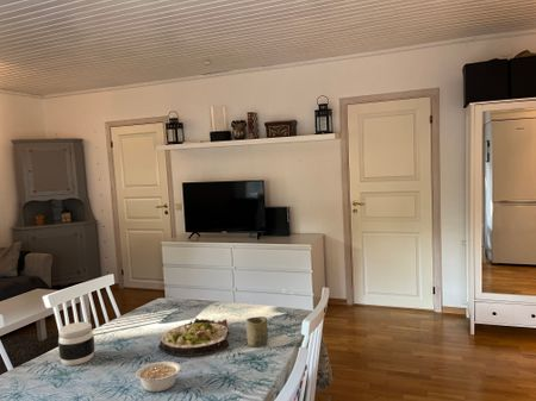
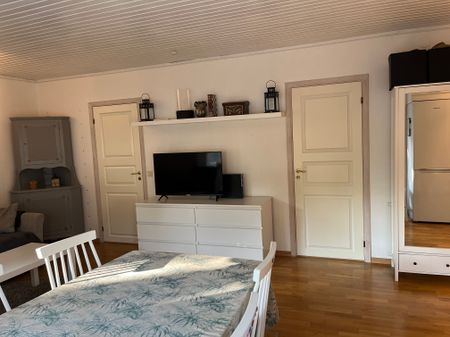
- cup (256, 331)
- jar (76, 343)
- legume (160, 375)
- salad plate (194, 333)
